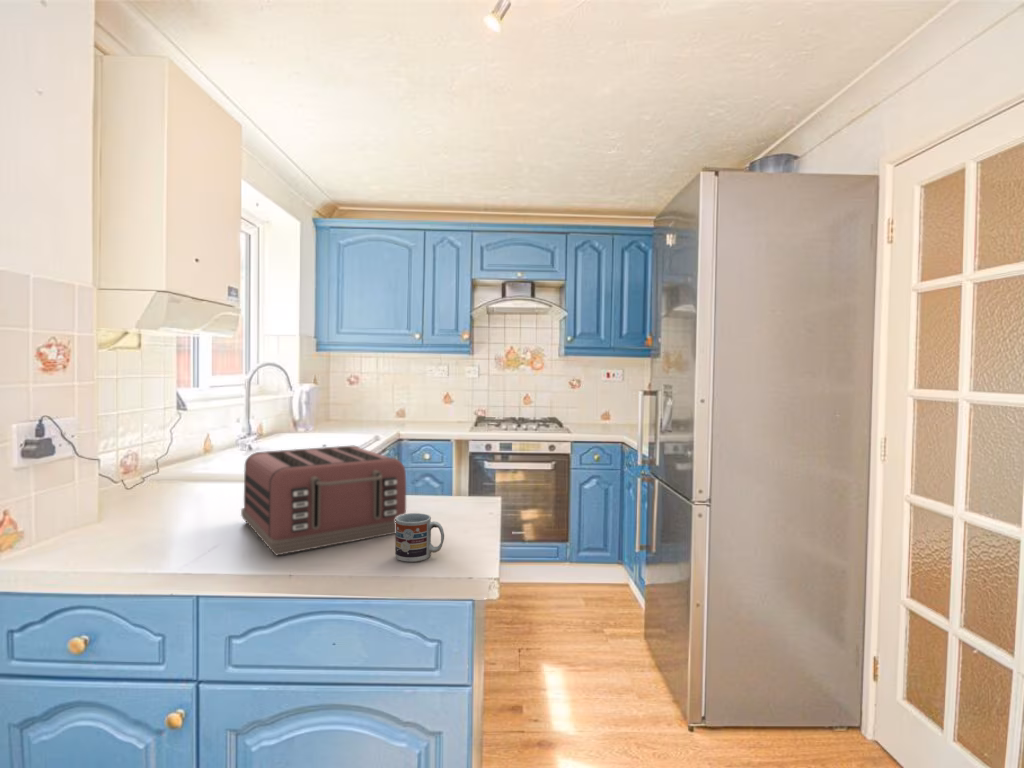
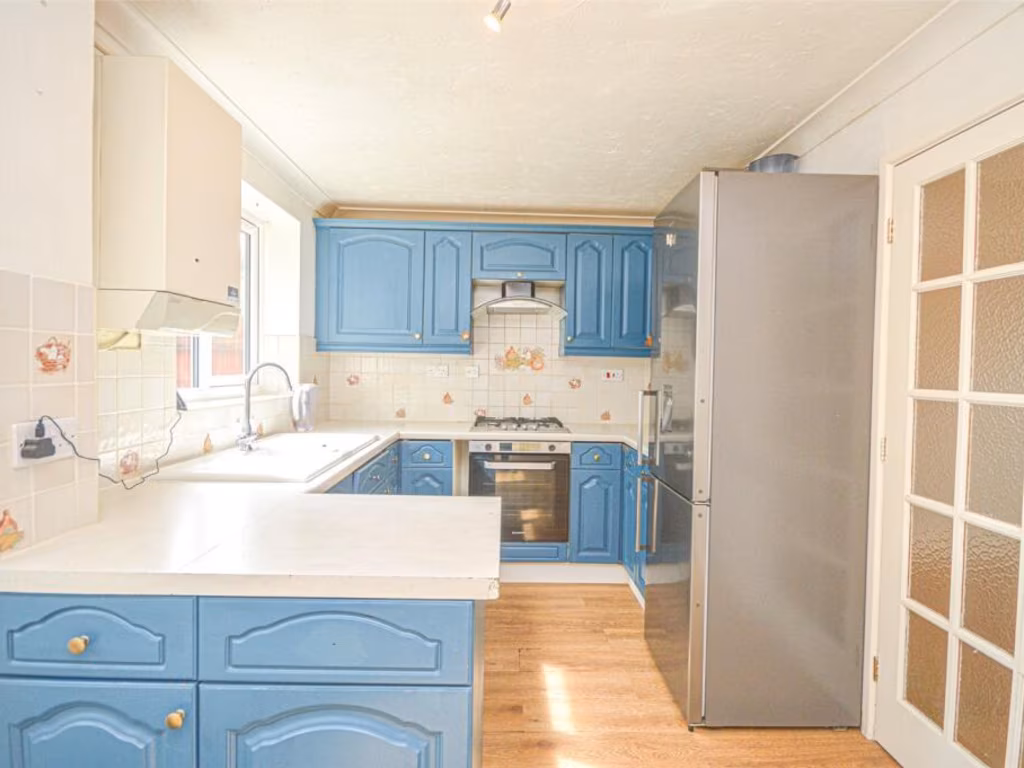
- toaster (325, 491)
- cup (419, 536)
